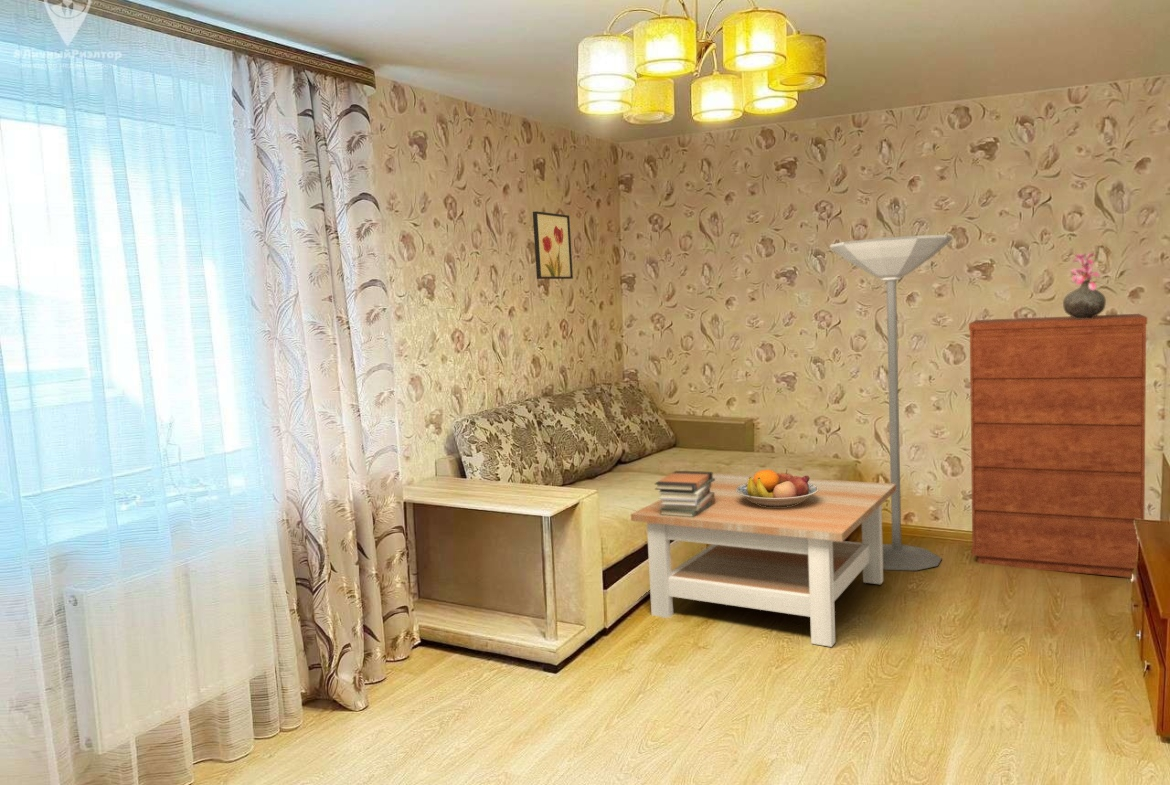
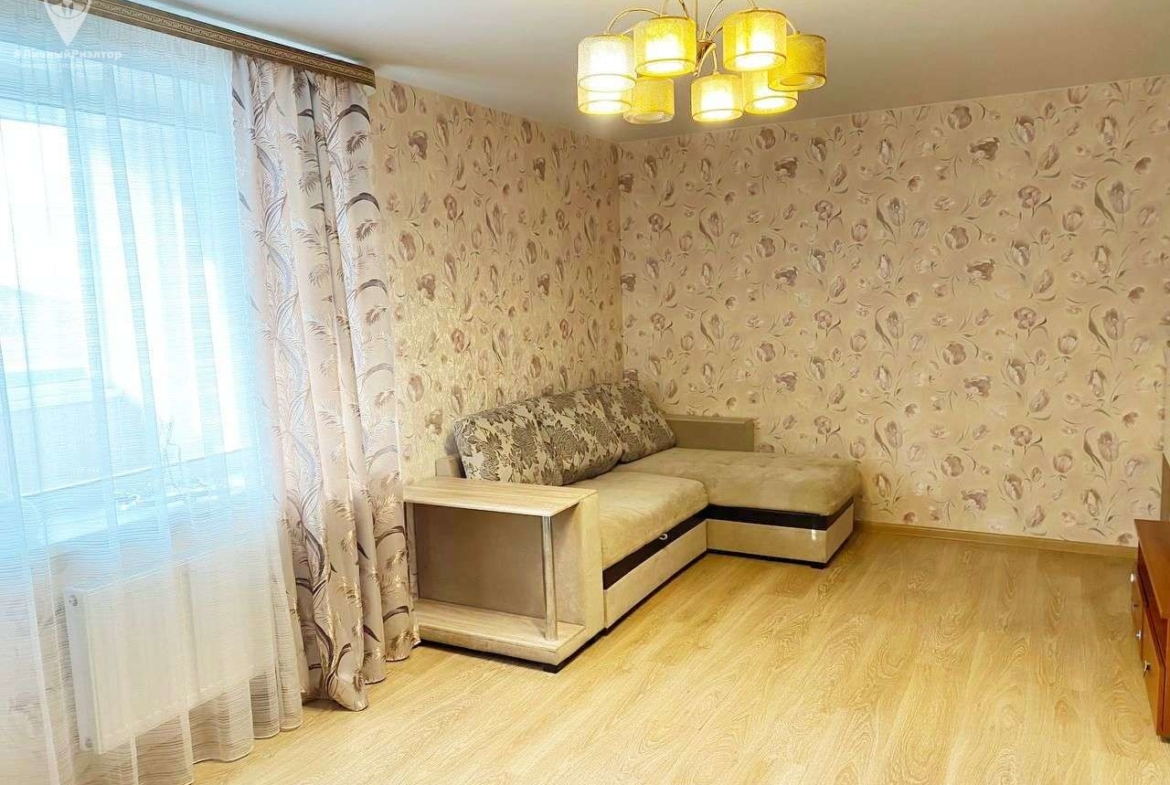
- coffee table (770, 548)
- wall art (552, 246)
- floor lamp (893, 402)
- book stack (685, 493)
- dresser (1054, 441)
- fruit bowl (776, 485)
- vase (1085, 285)
